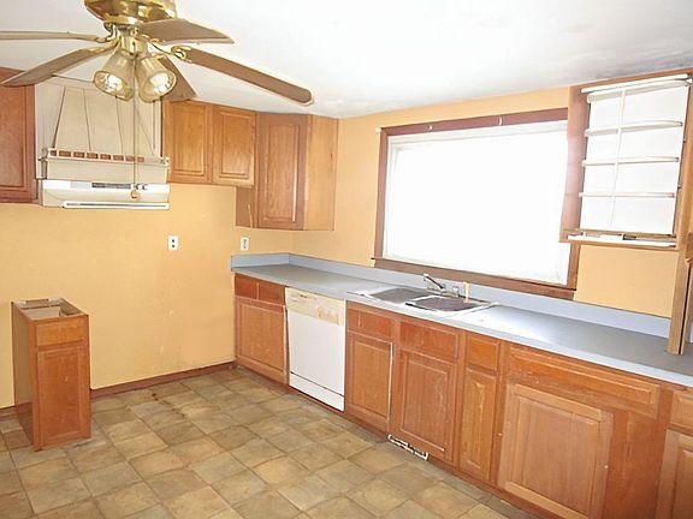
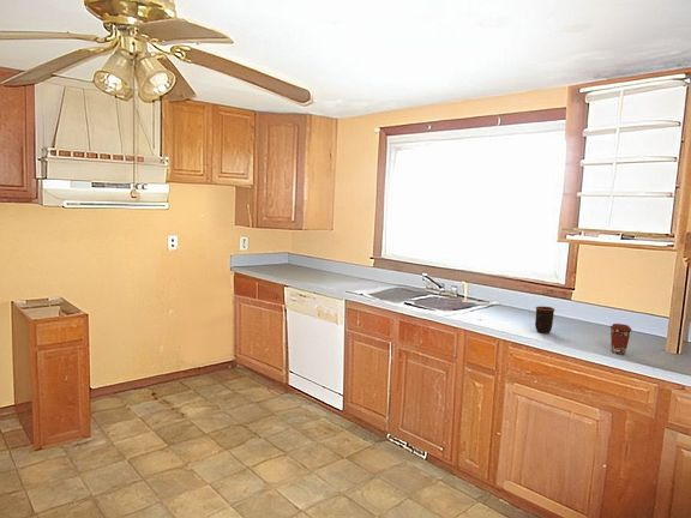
+ mug (542, 320)
+ coffee cup (619, 338)
